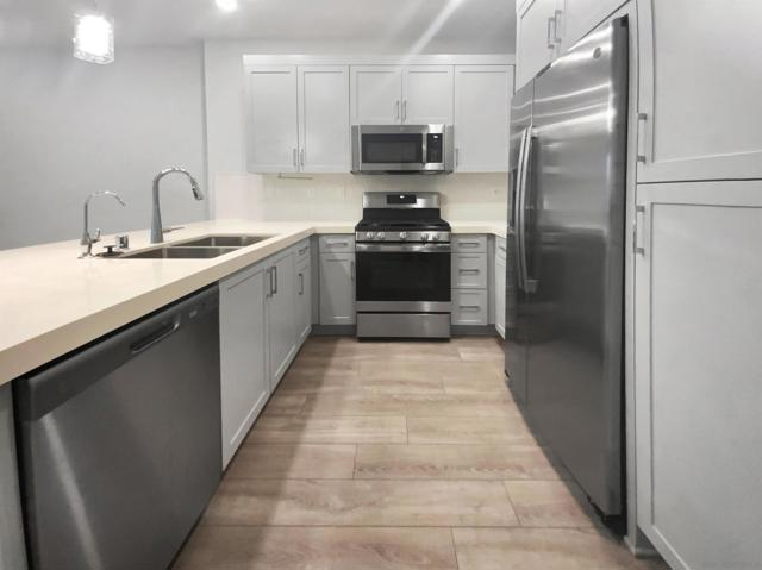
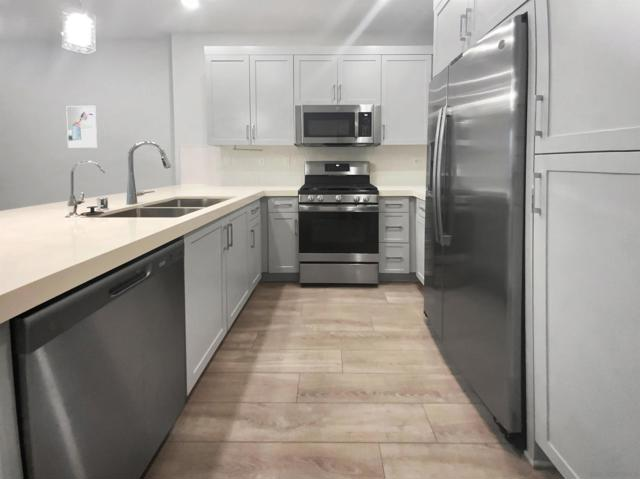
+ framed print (81, 126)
